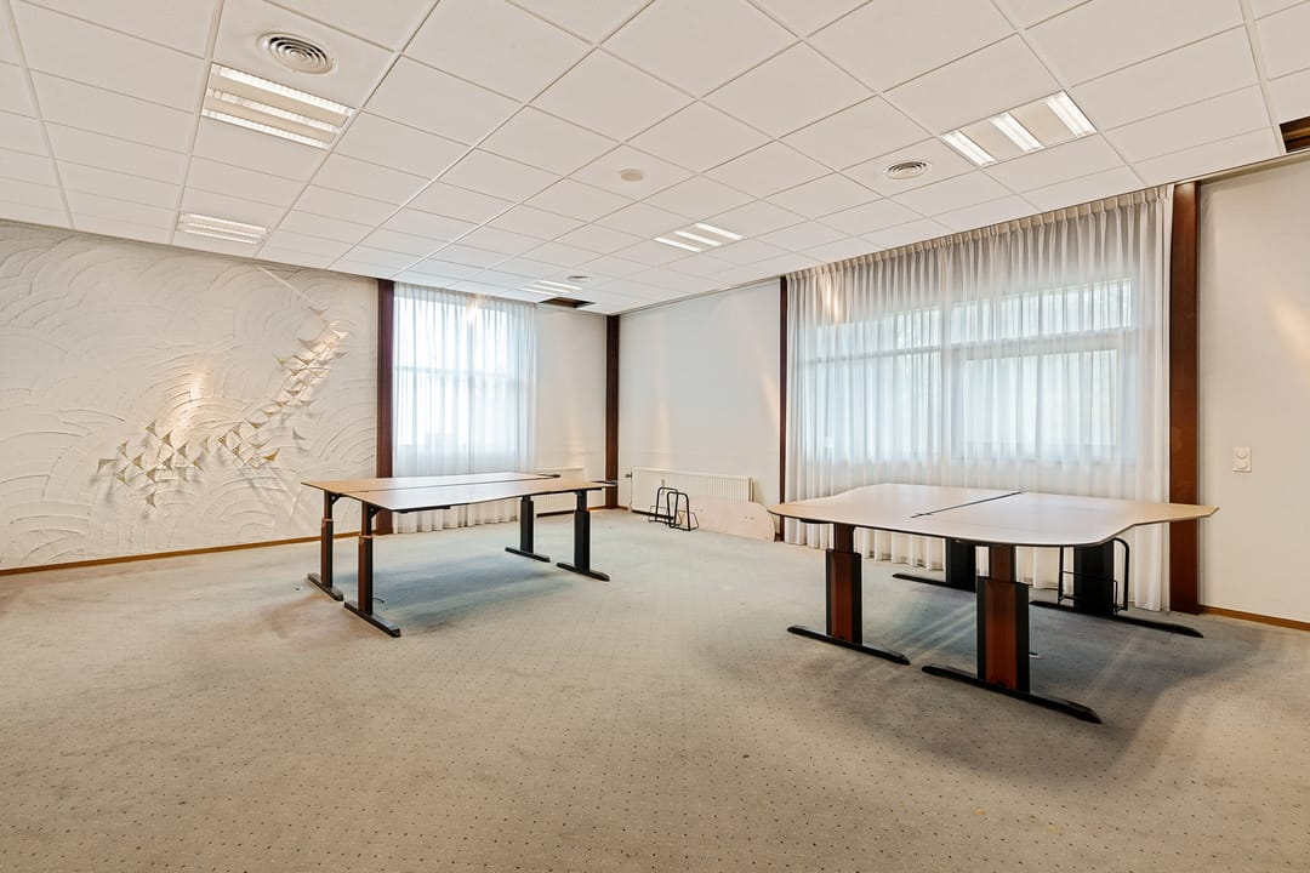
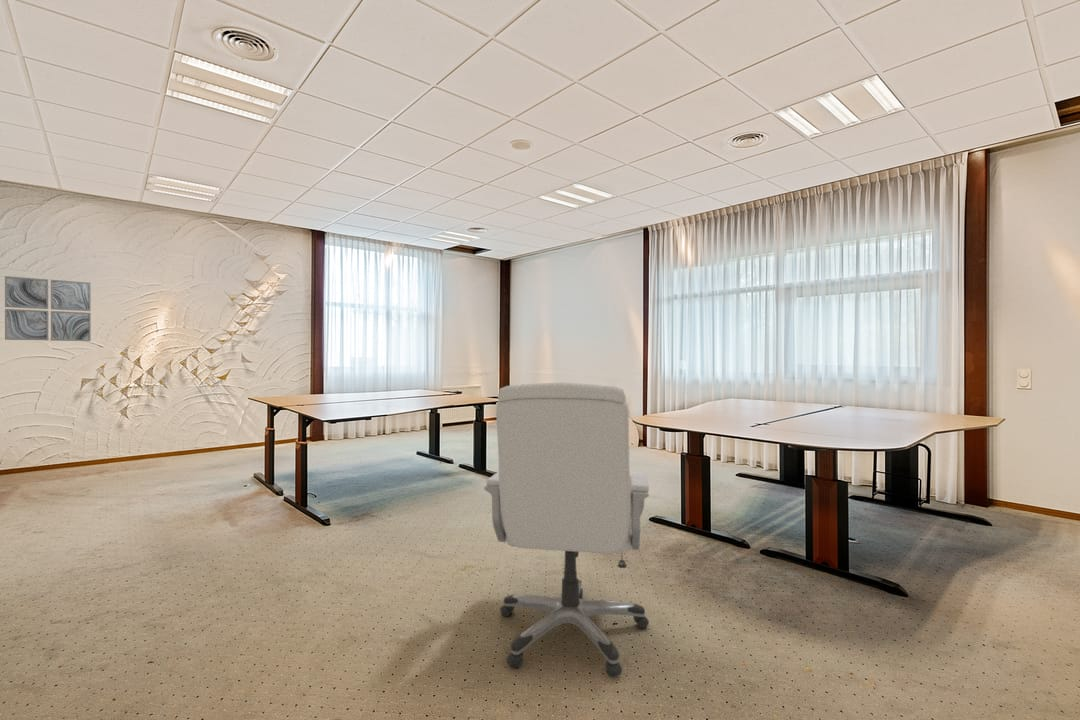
+ wall art (51, 311)
+ chair (570, 506)
